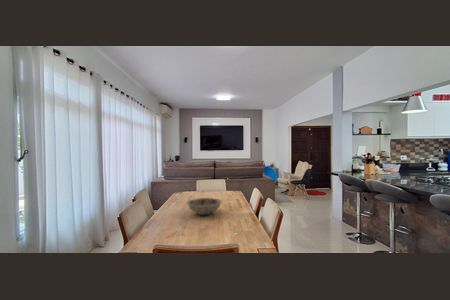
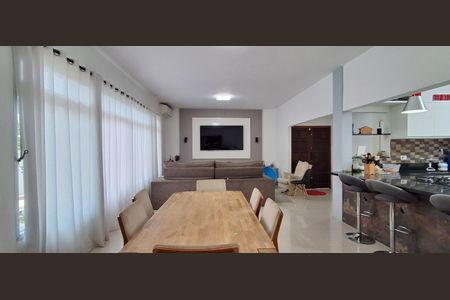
- bowl (204, 207)
